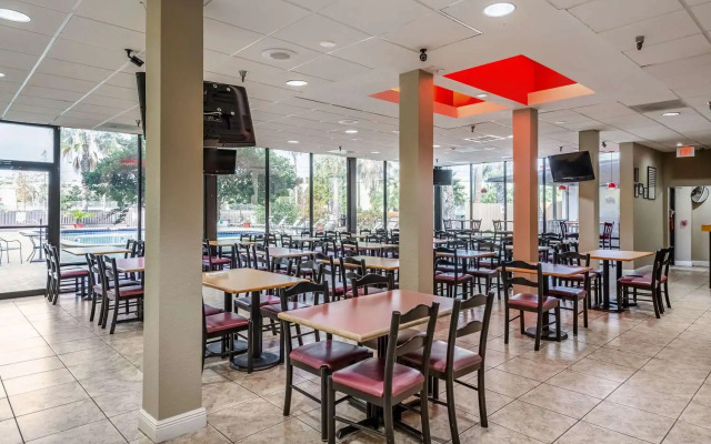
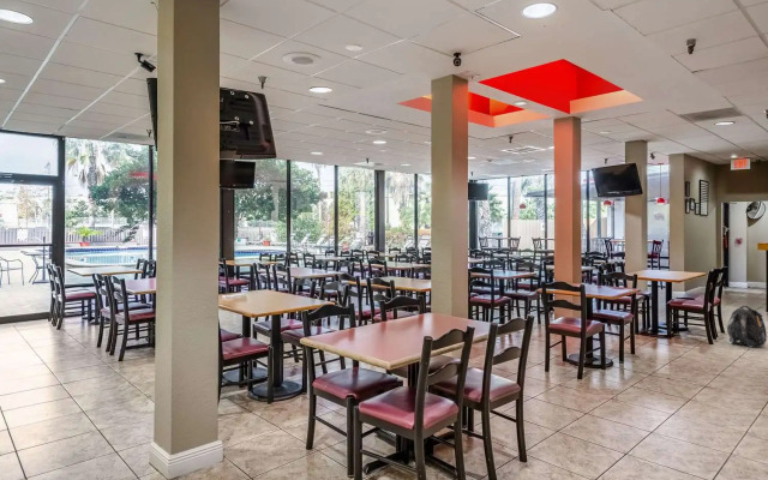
+ backpack (745, 324)
